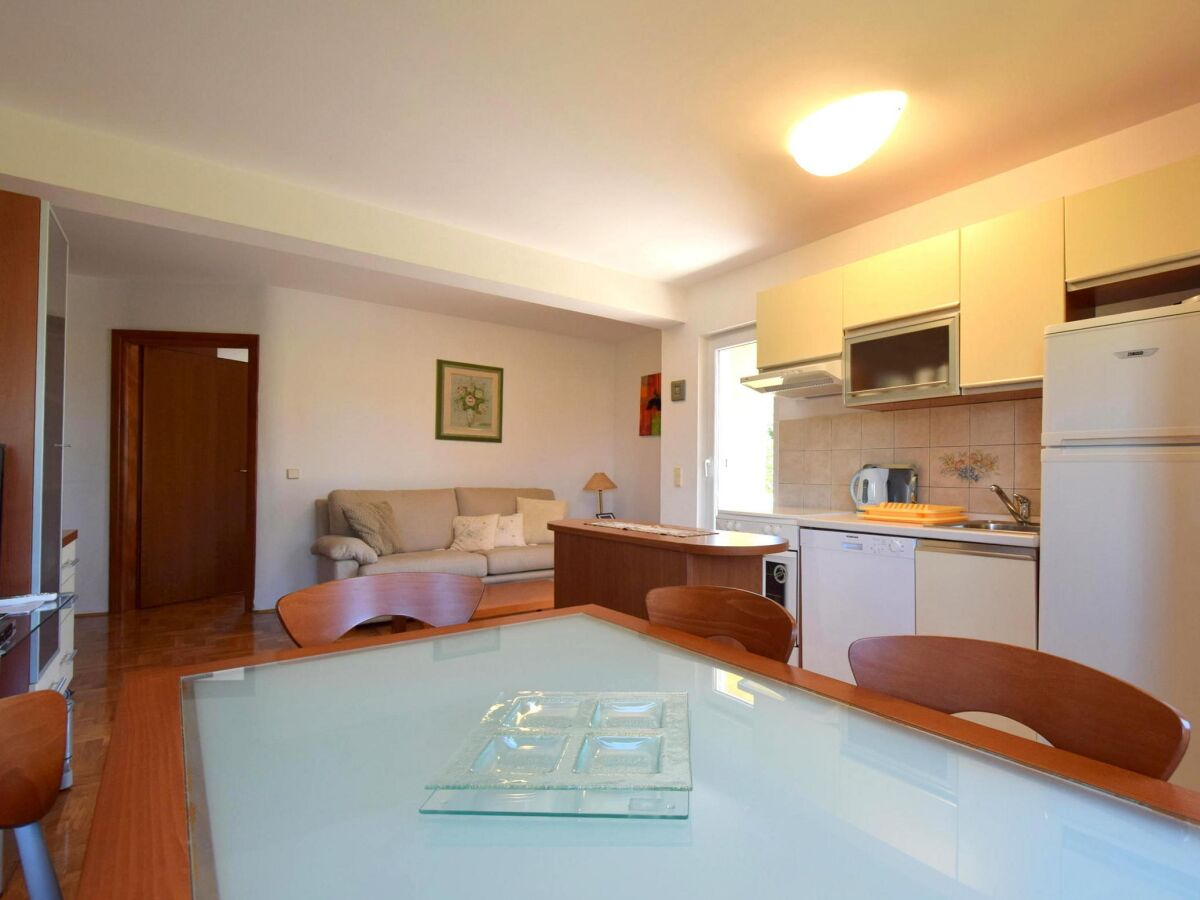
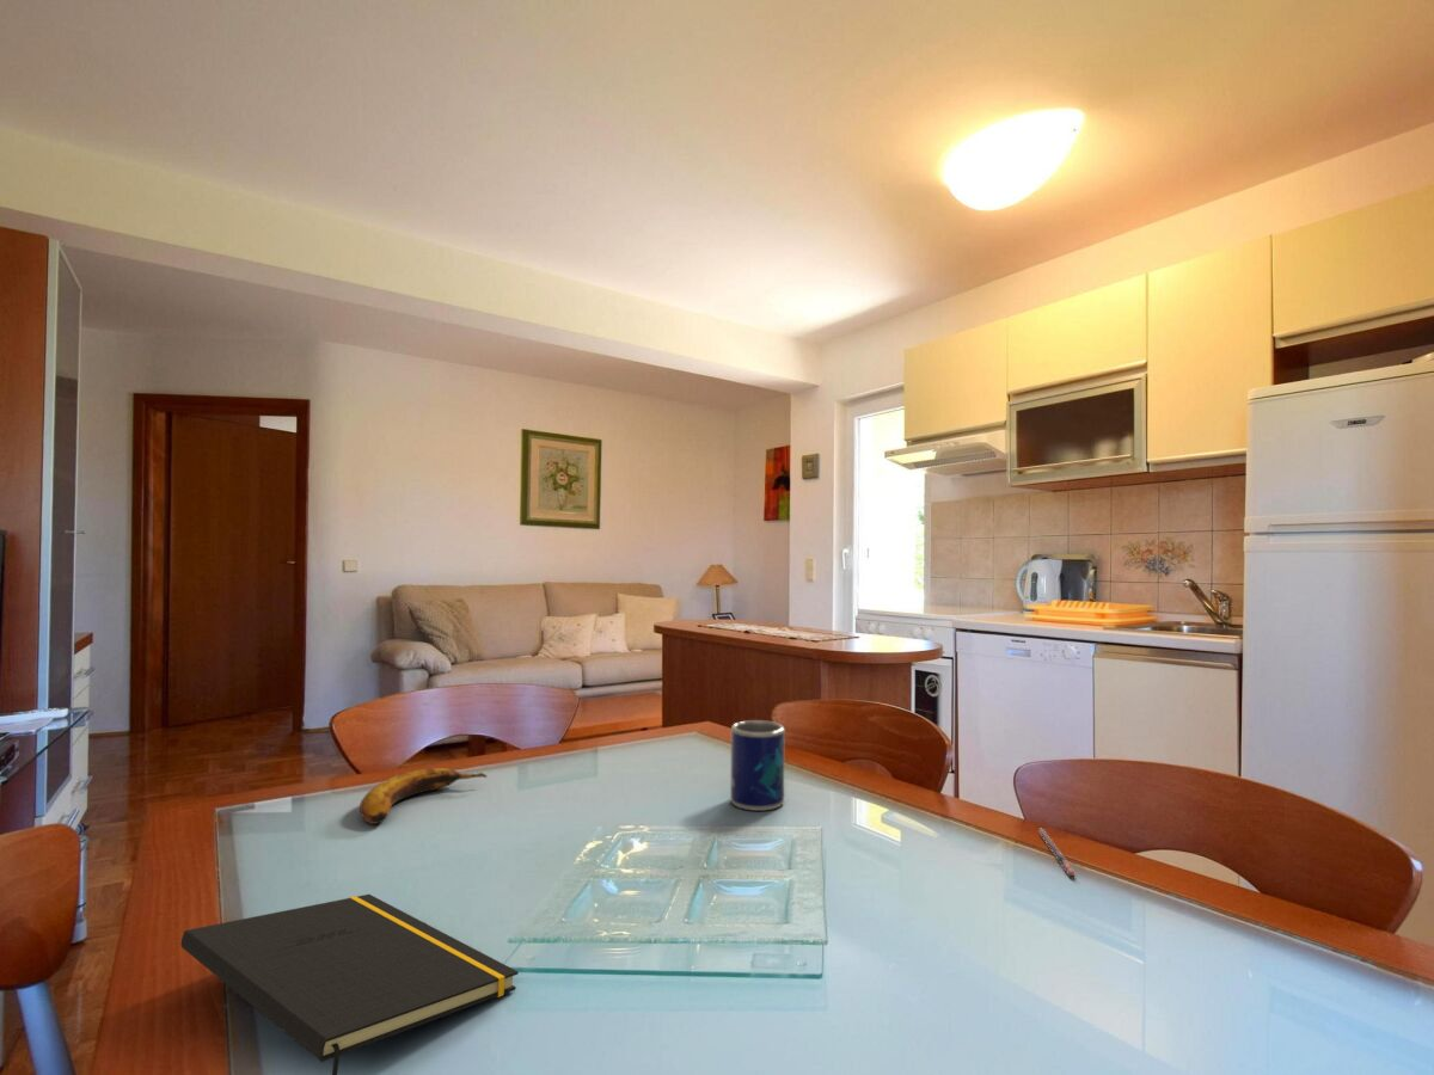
+ pen (1055, 849)
+ notepad (349, 959)
+ mug (760, 760)
+ banana (413, 792)
